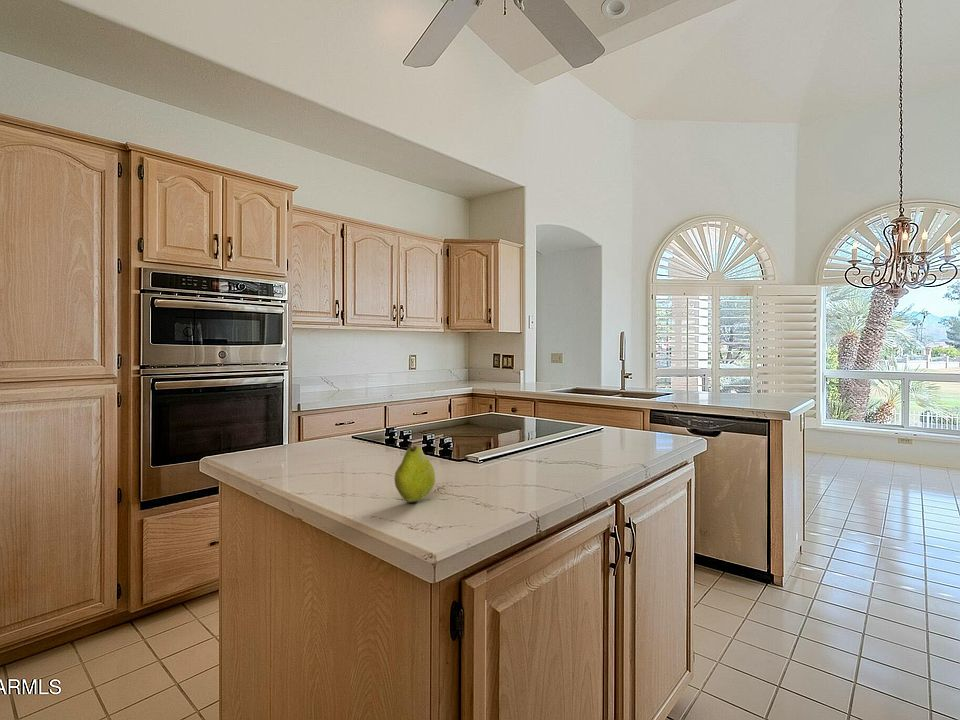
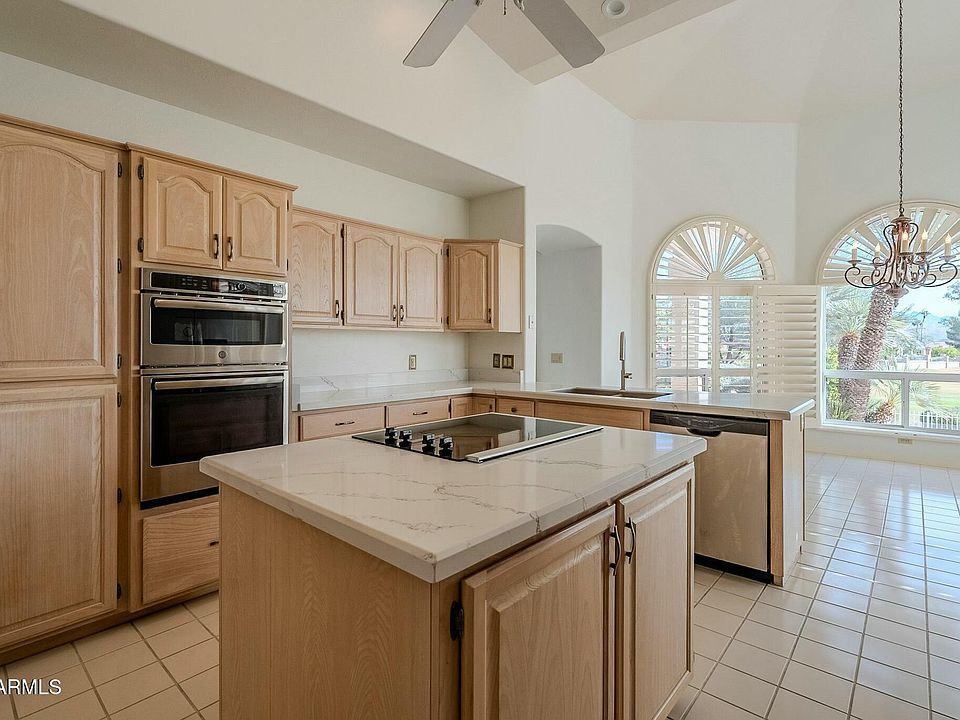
- fruit (414, 471)
